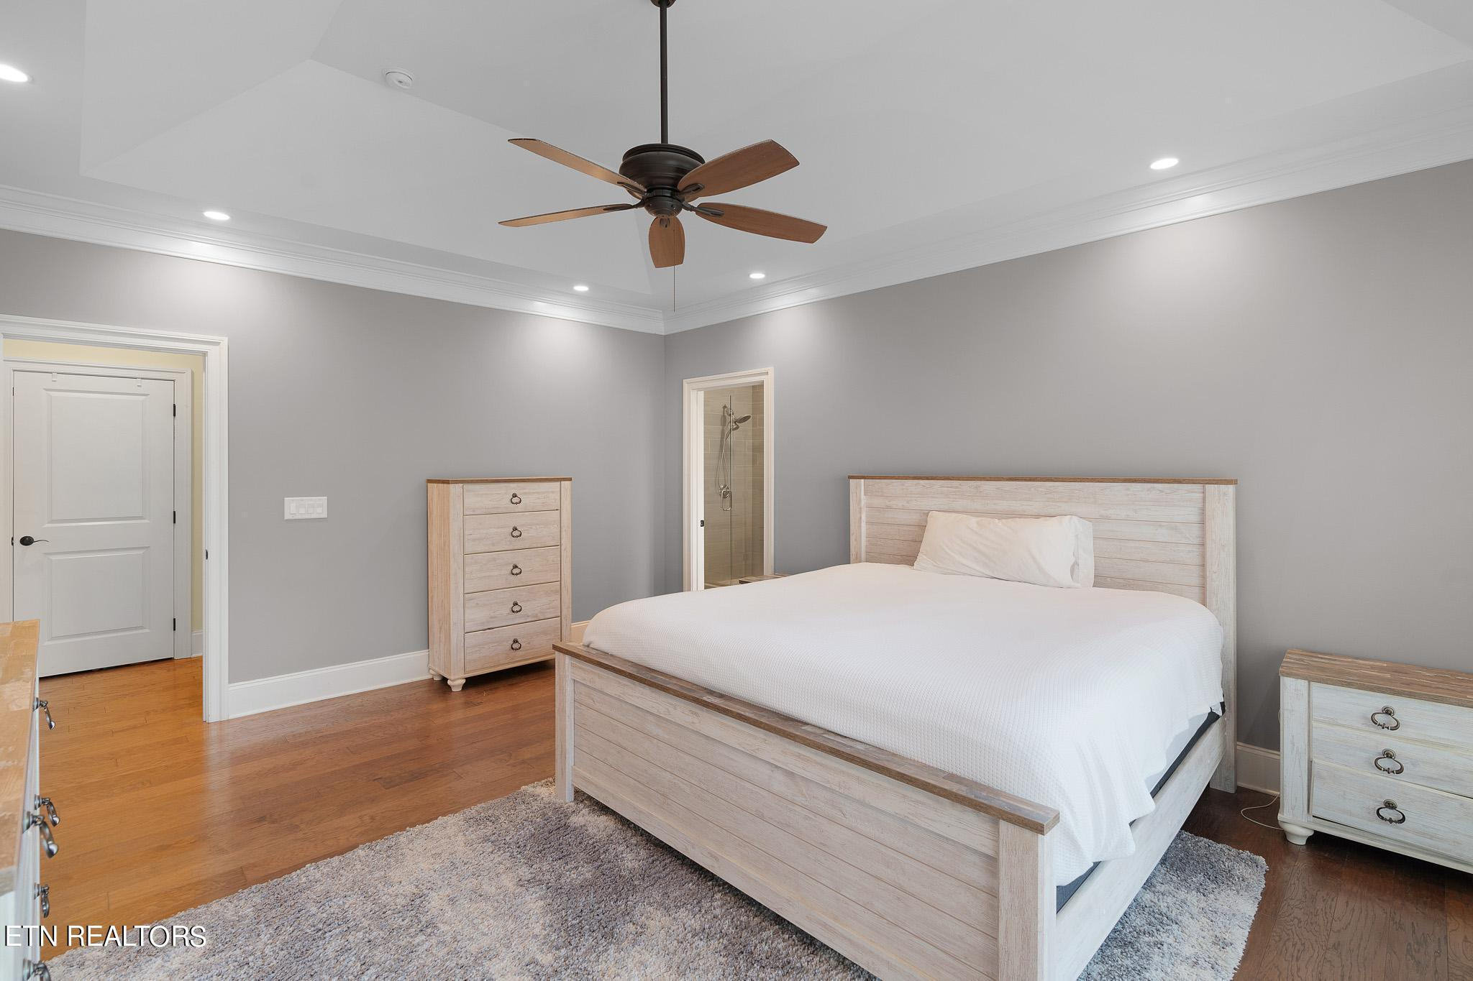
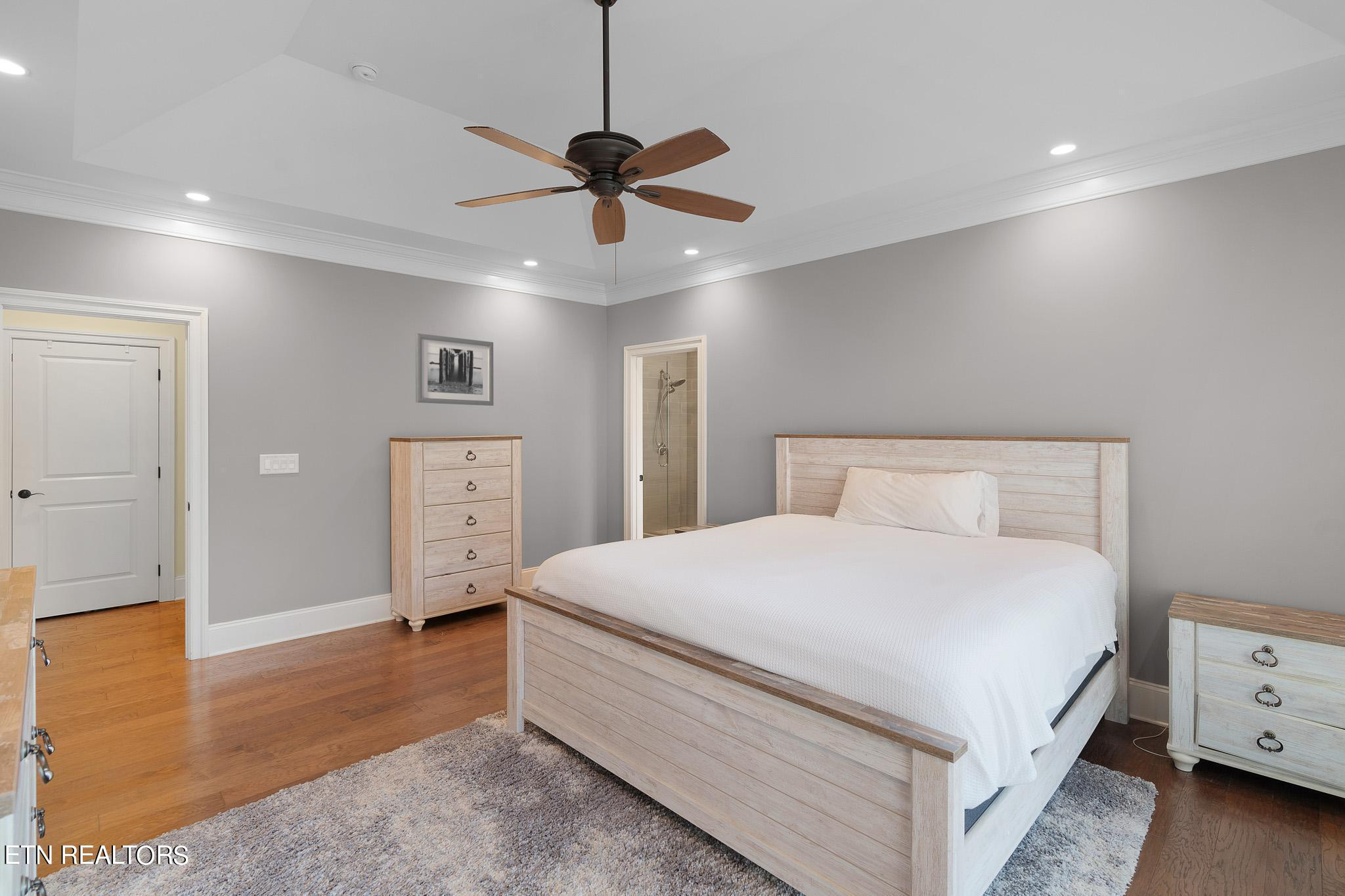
+ wall art (456, 371)
